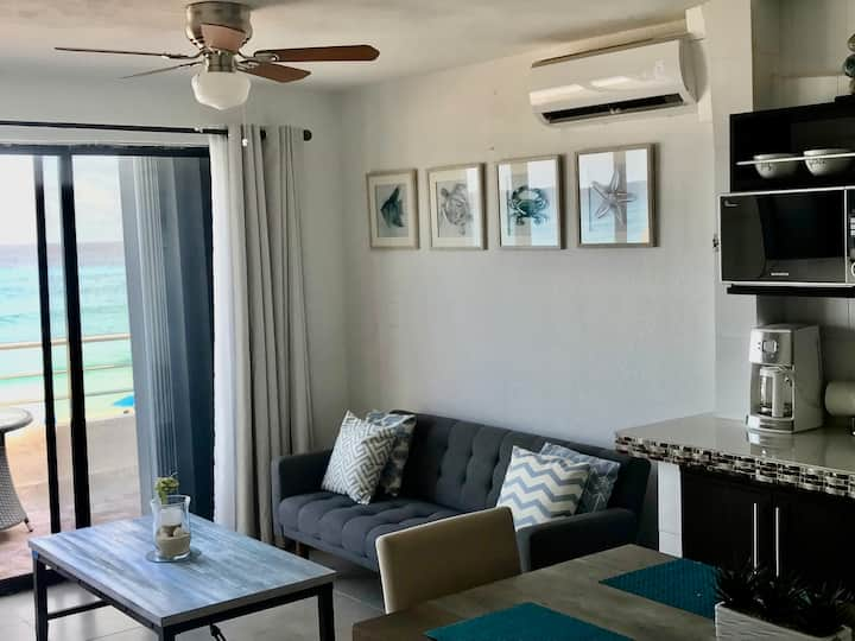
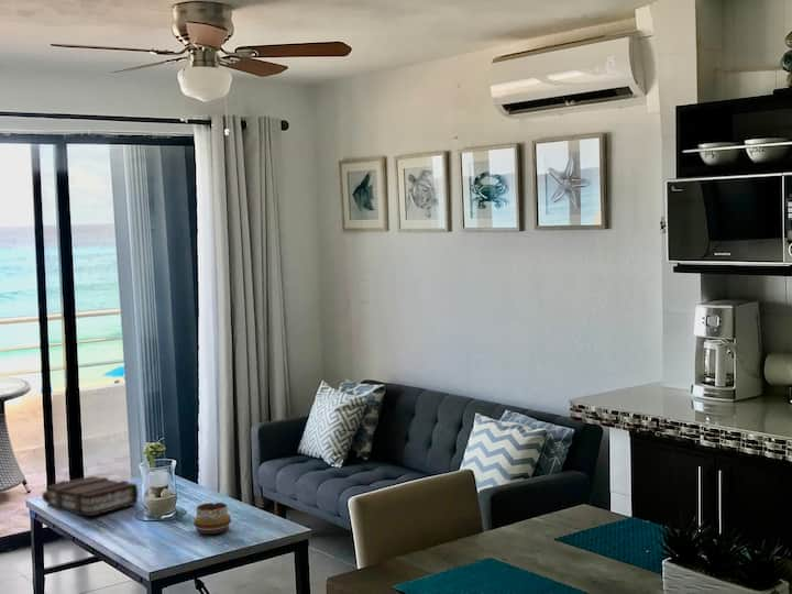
+ decorative bowl (212, 518)
+ book (88, 493)
